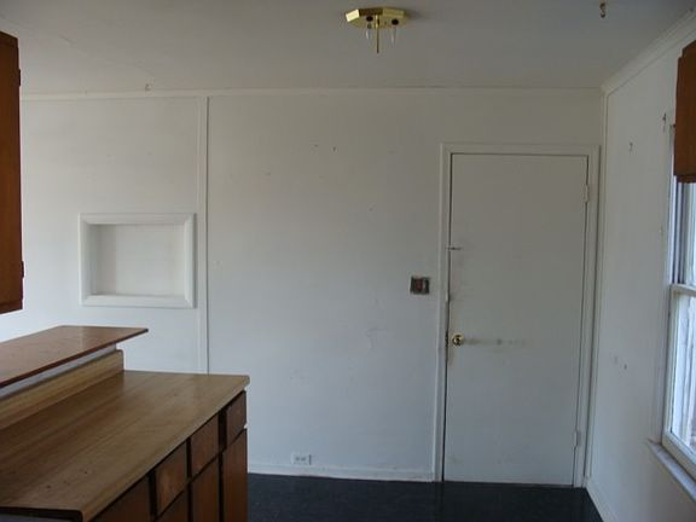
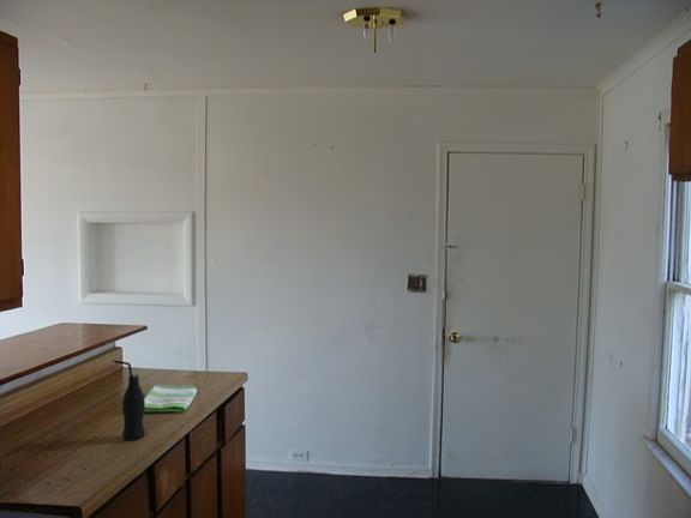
+ dish towel (168, 397)
+ bottle (128, 398)
